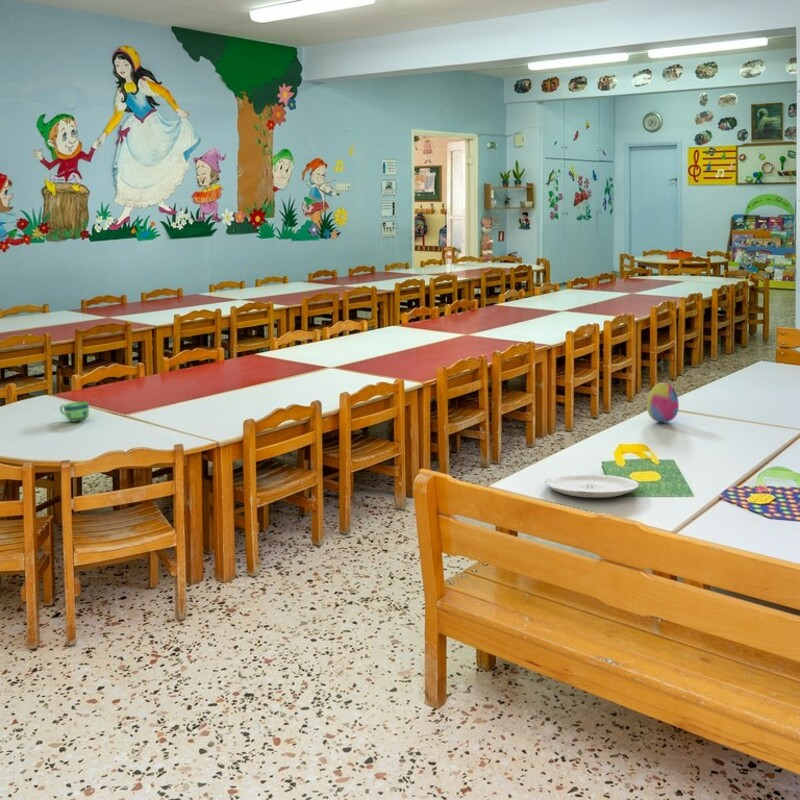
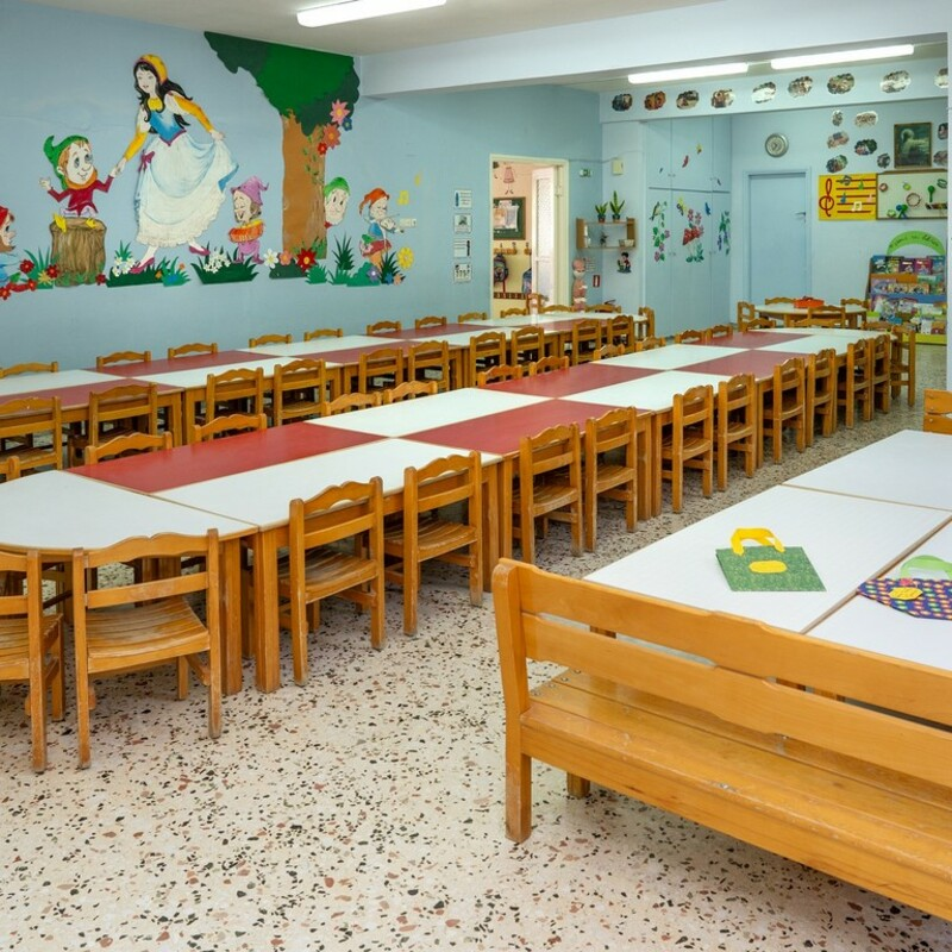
- cup (73, 411)
- plate (591, 486)
- decorative egg (662, 402)
